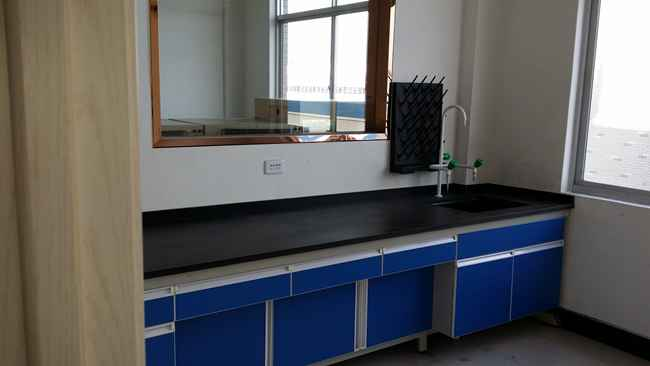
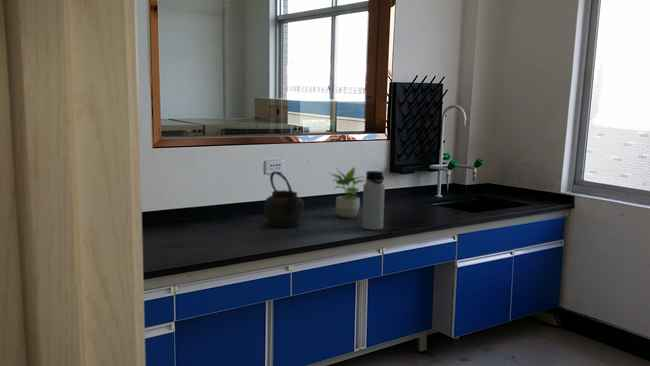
+ kettle (284, 198)
+ potted plant (345, 192)
+ water bottle (373, 199)
